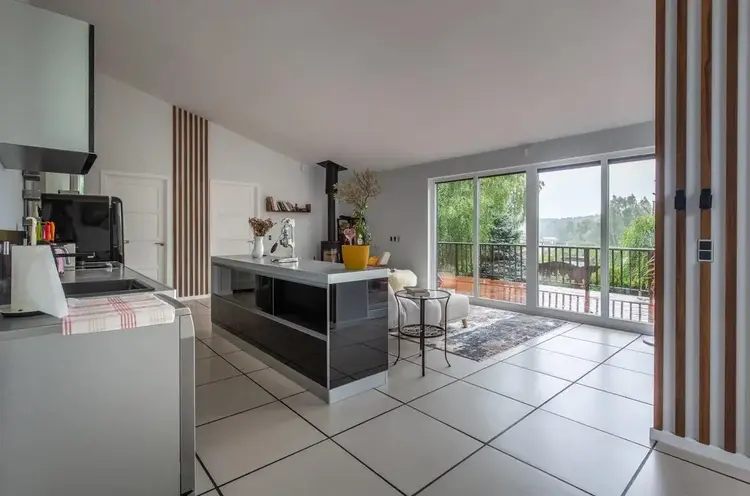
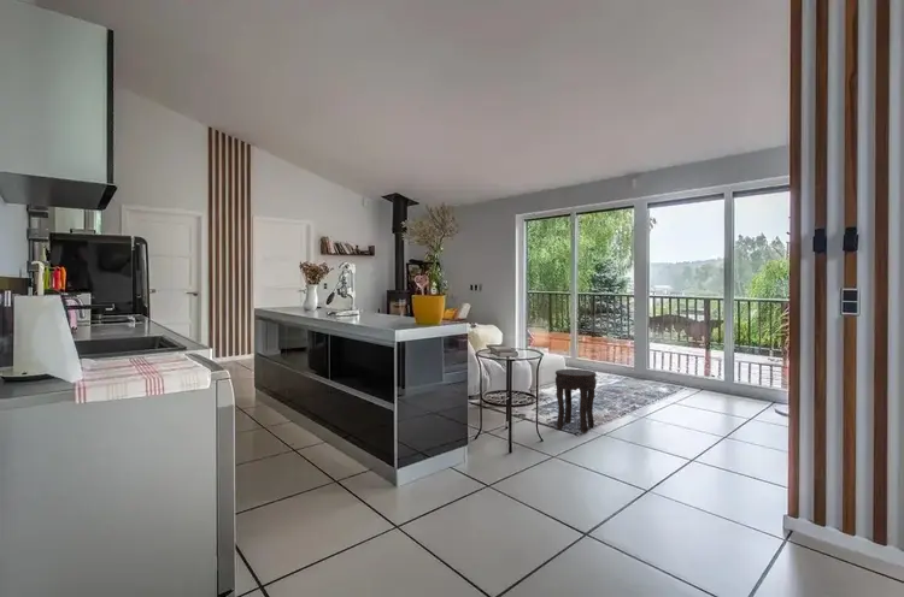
+ side table (580, 400)
